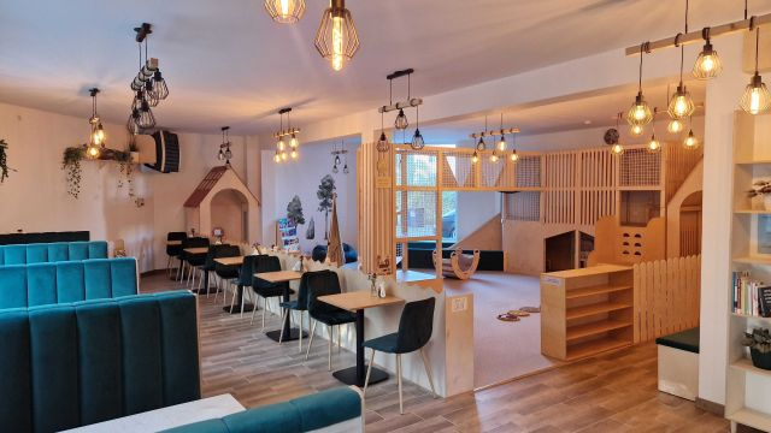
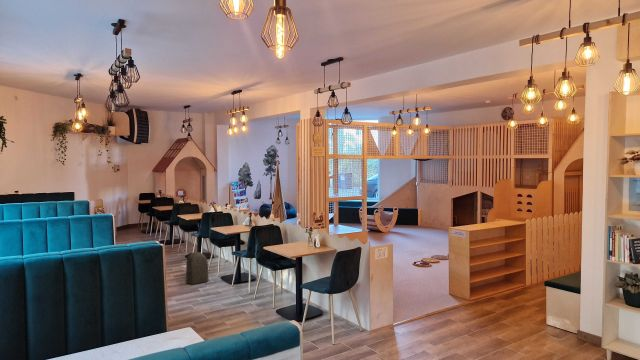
+ backpack (196, 266)
